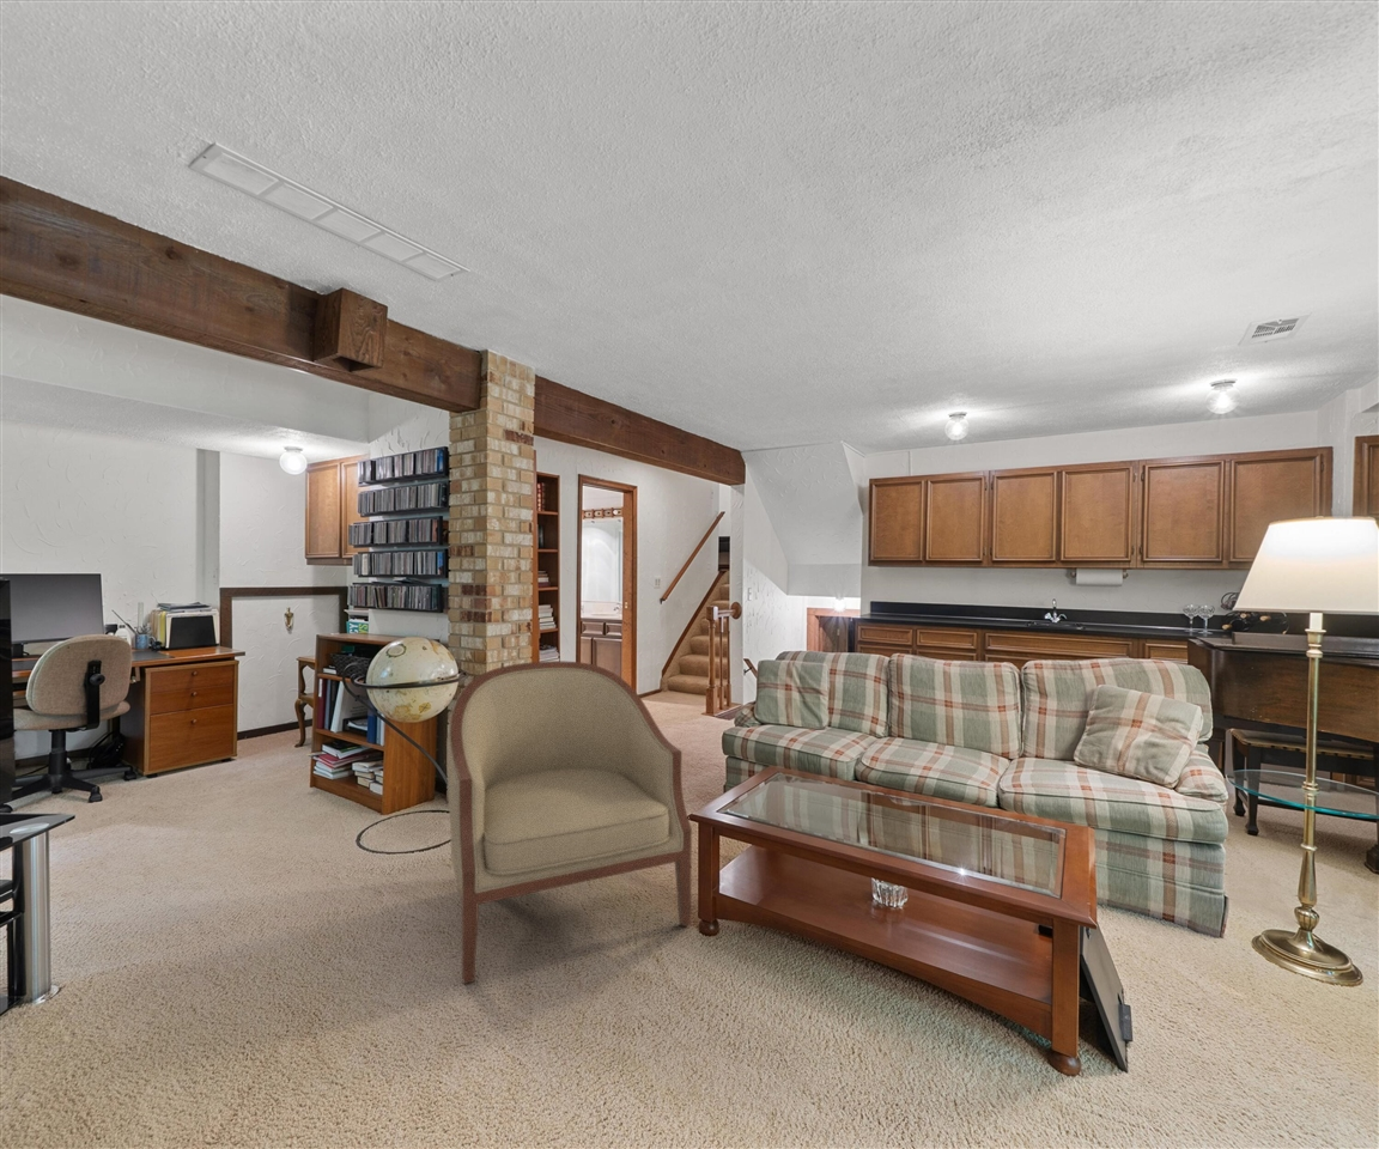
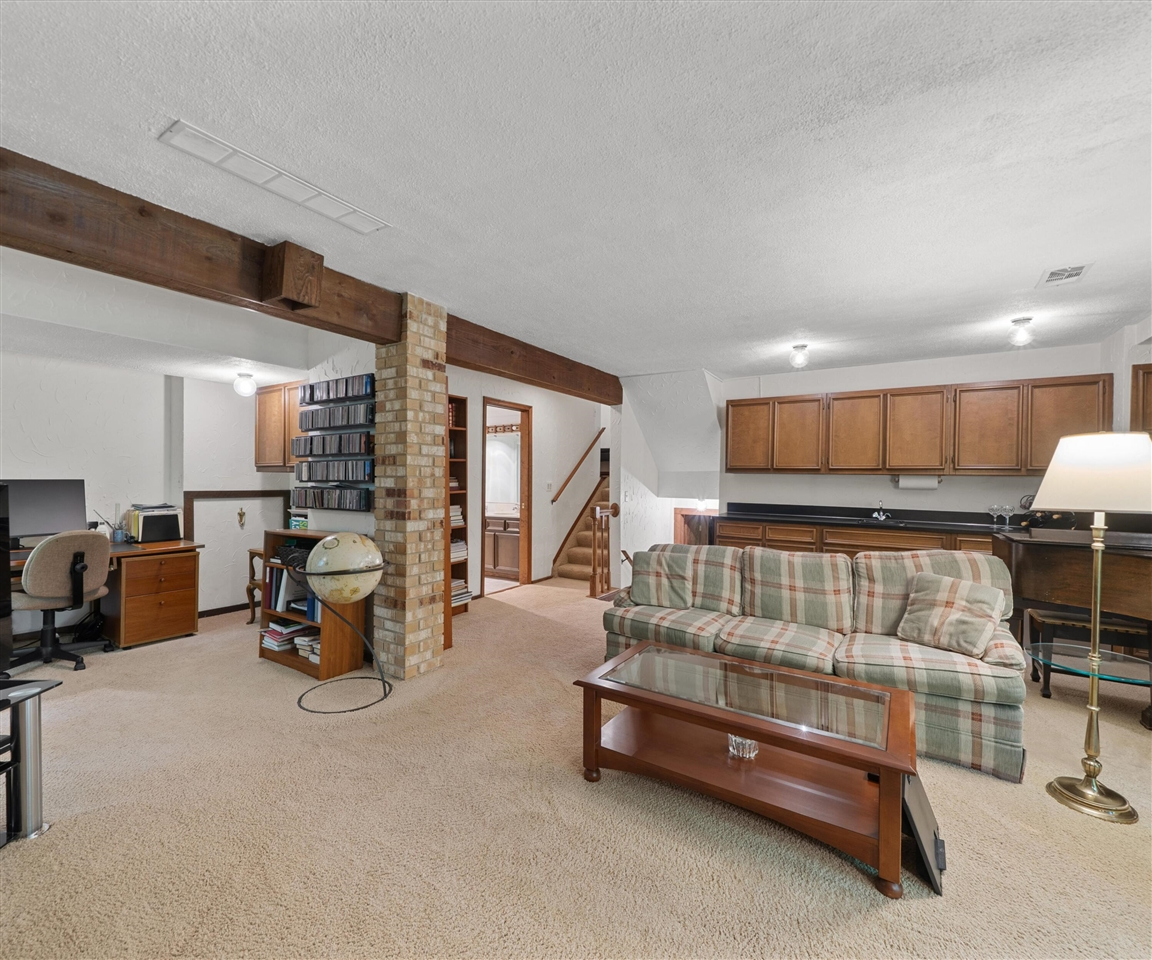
- chair (560, 790)
